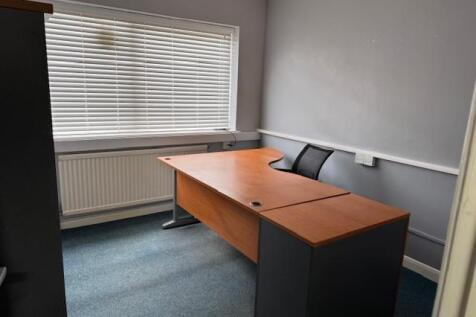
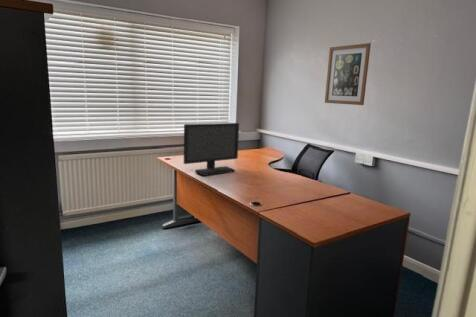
+ wall art (346, 75)
+ computer monitor (215, 148)
